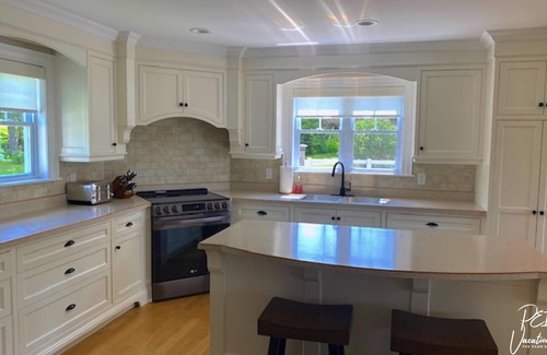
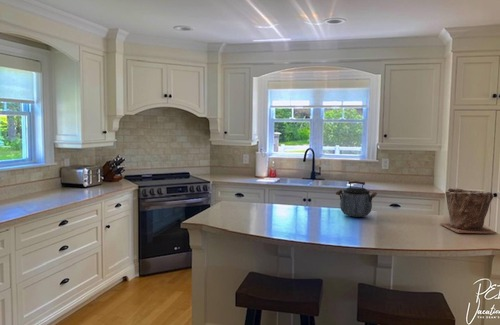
+ plant pot (468, 209)
+ kettle (356, 198)
